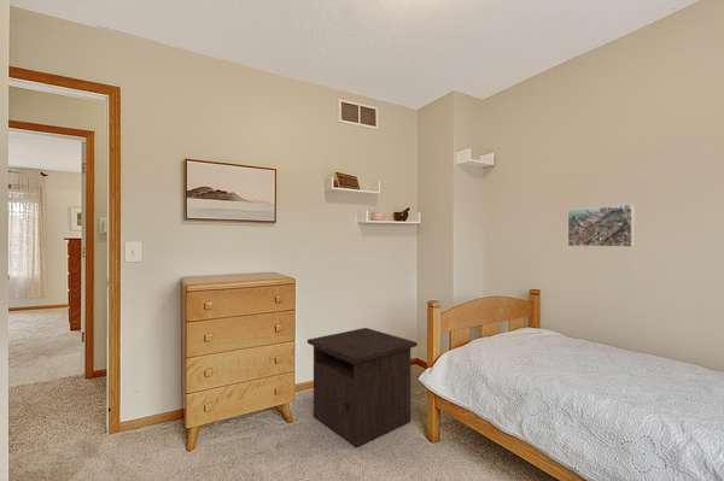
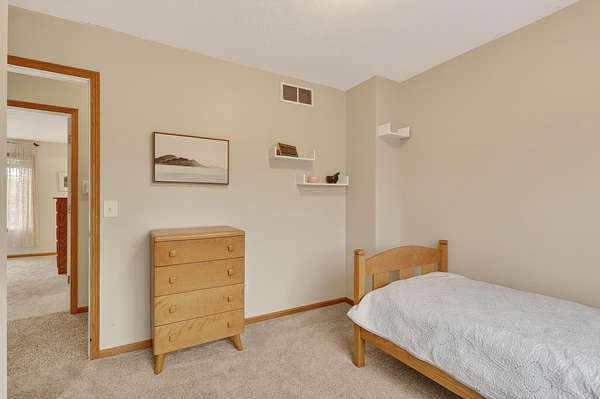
- nightstand (360, 380)
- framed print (599, 227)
